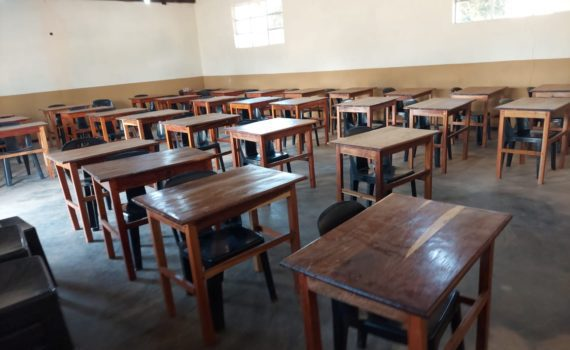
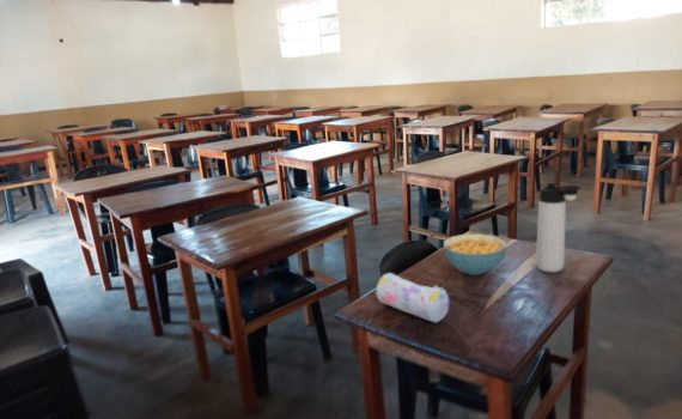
+ pencil case (410, 296)
+ cereal bowl (474, 257)
+ thermos bottle (556, 227)
